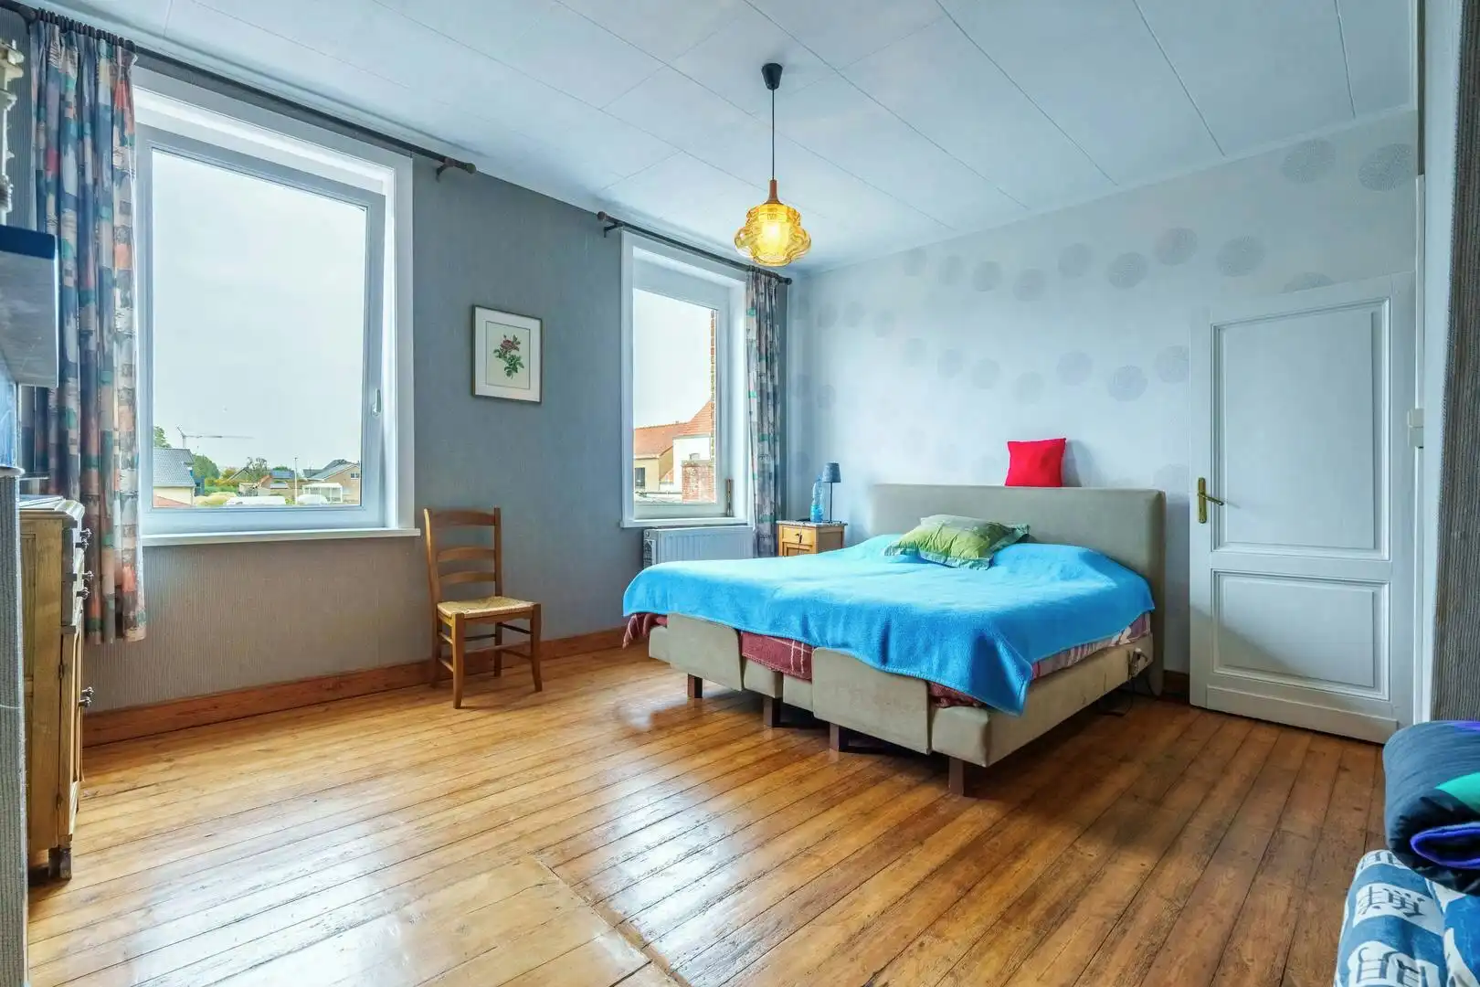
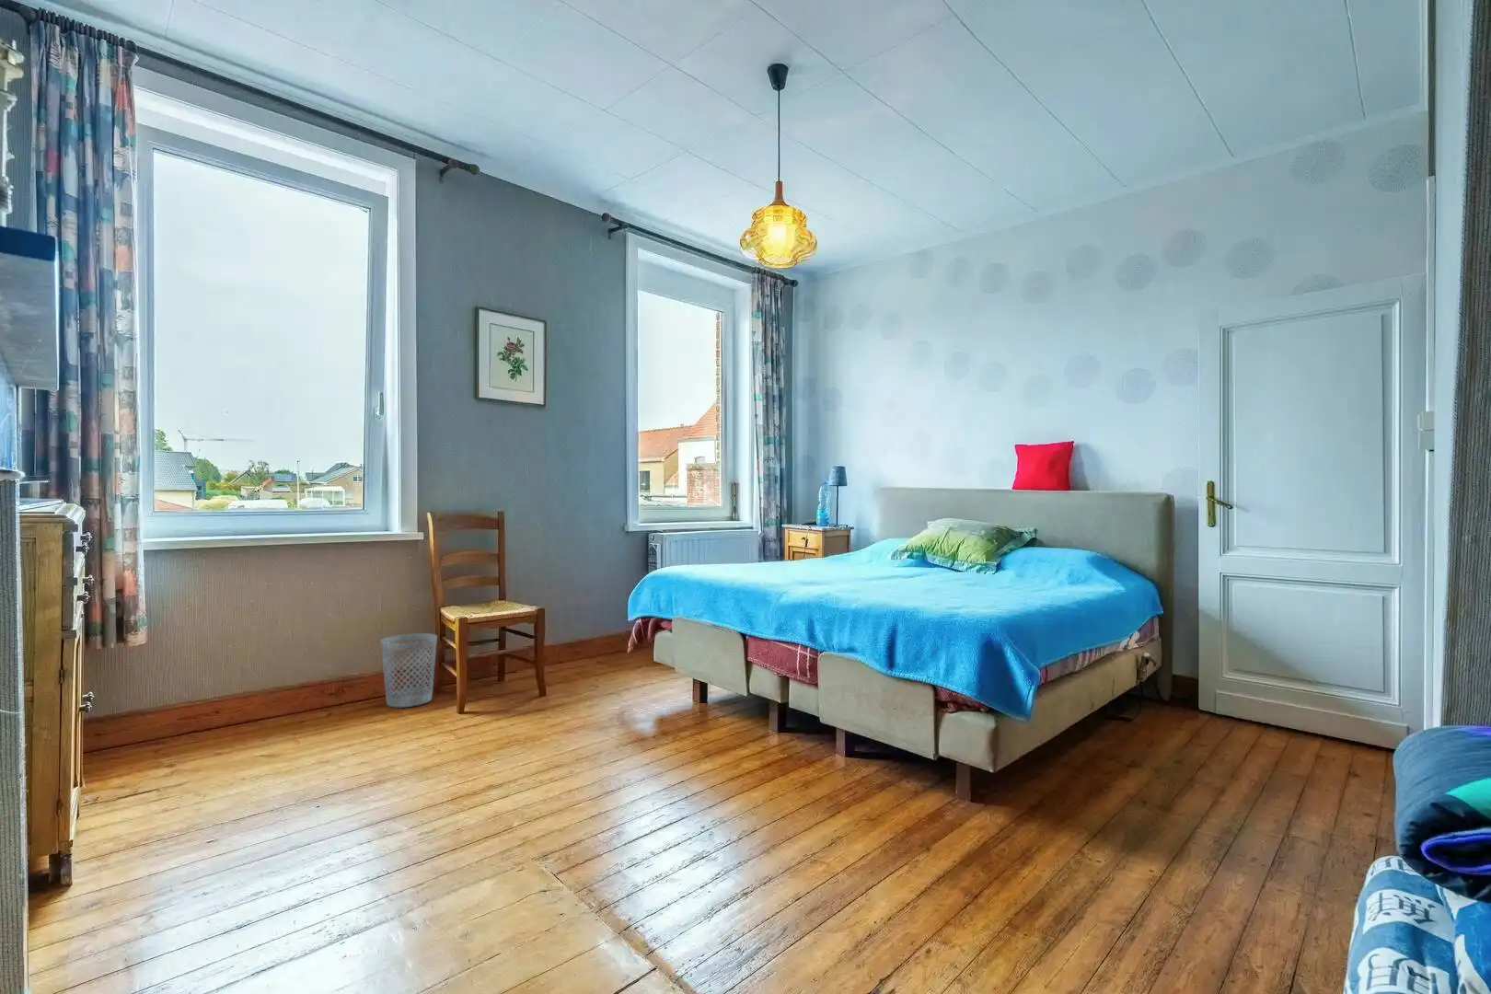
+ wastebasket (408, 669)
